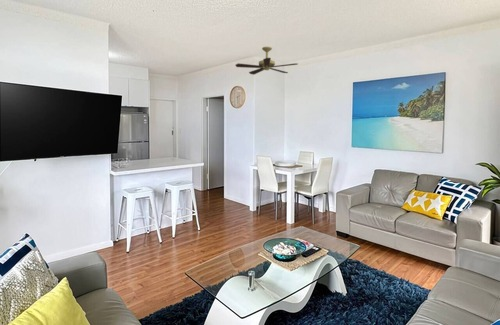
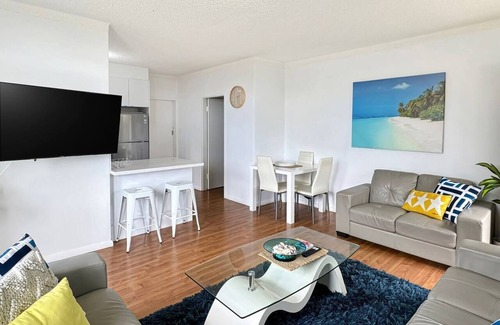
- ceiling fan (266, 58)
